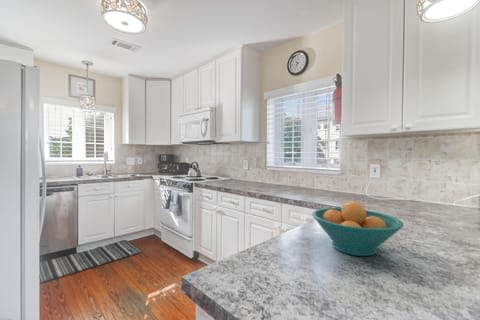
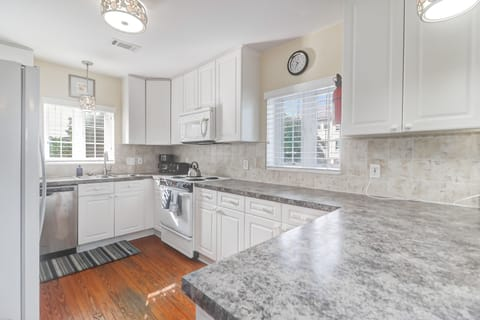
- fruit bowl (353, 225)
